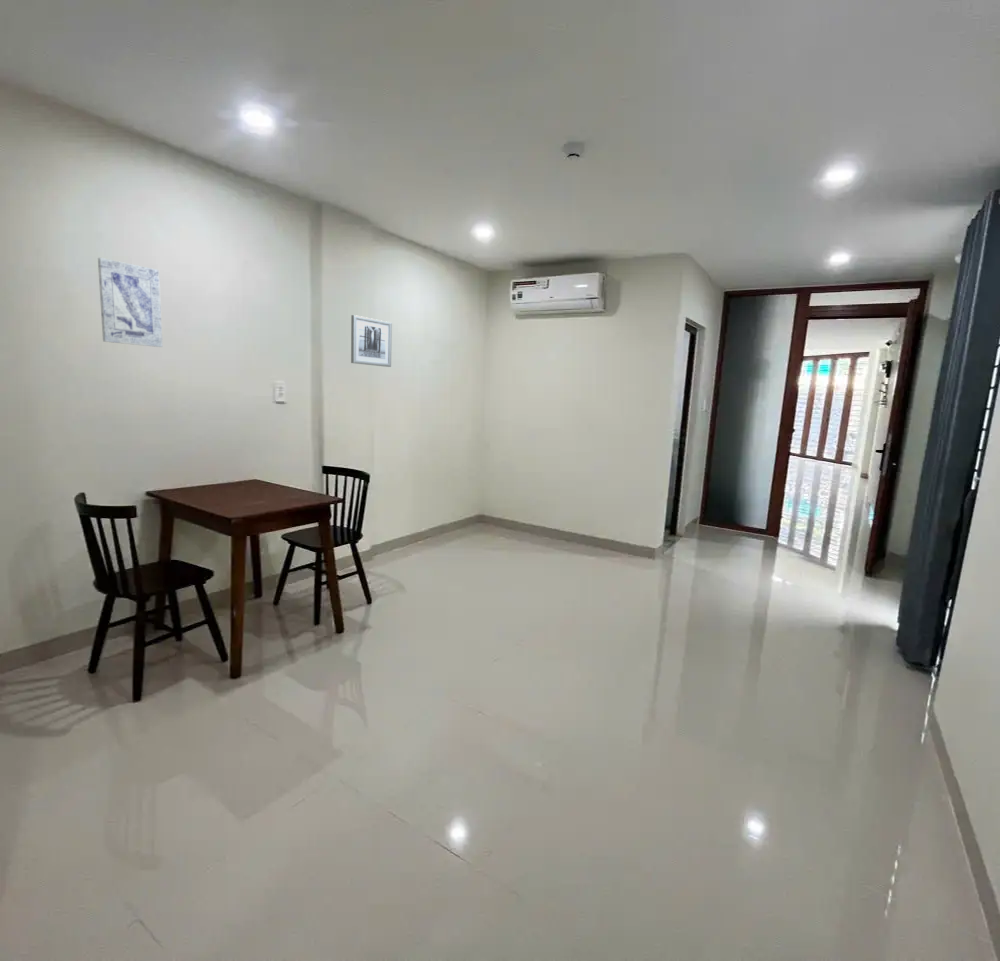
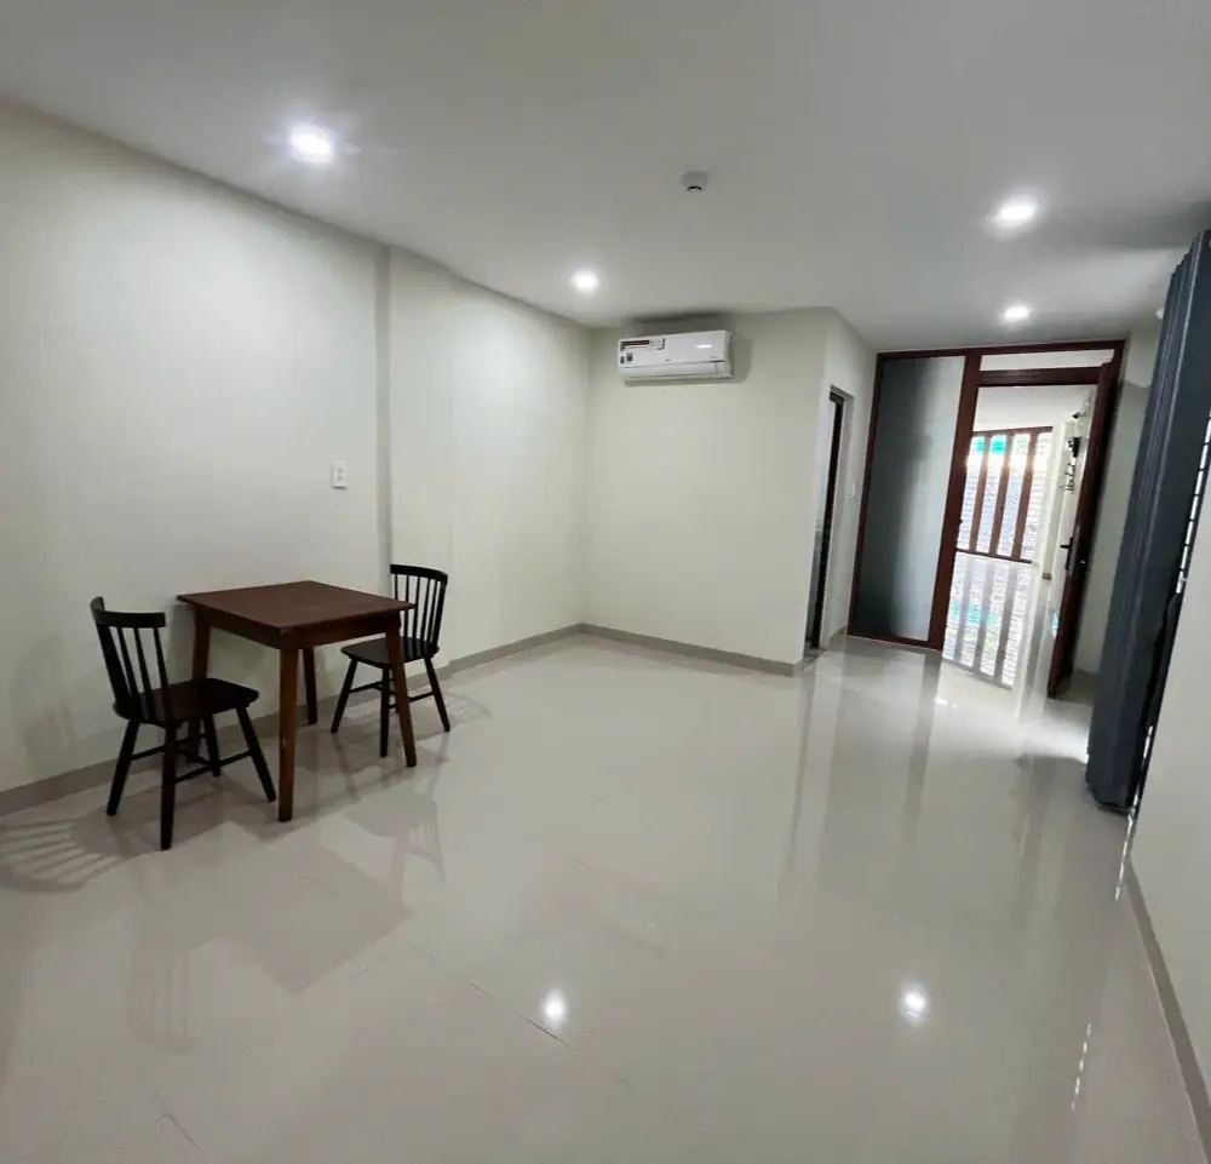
- wall art (372, 342)
- wall art (131, 304)
